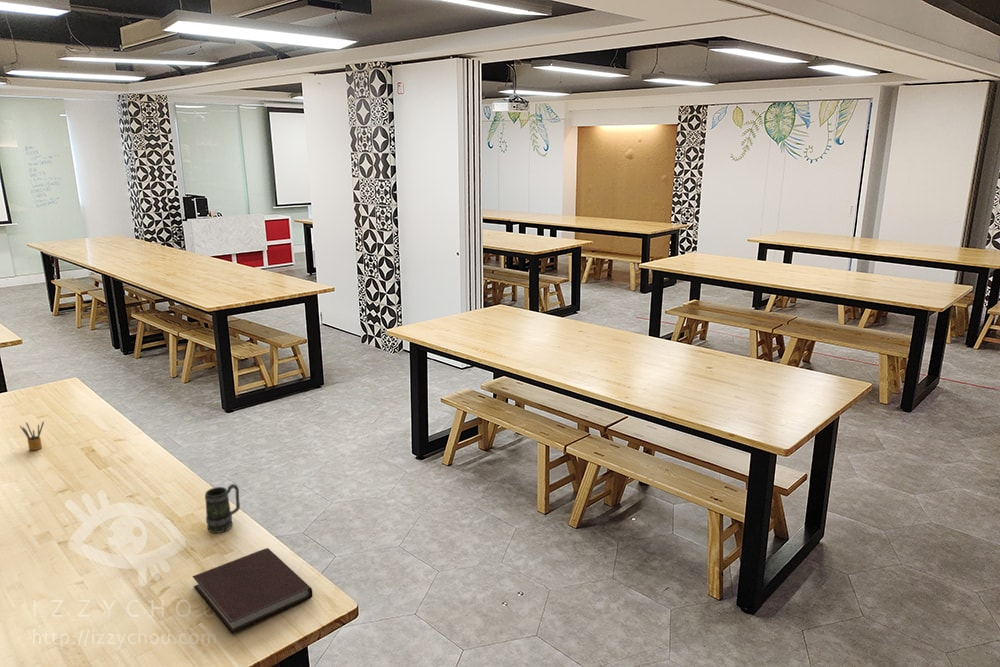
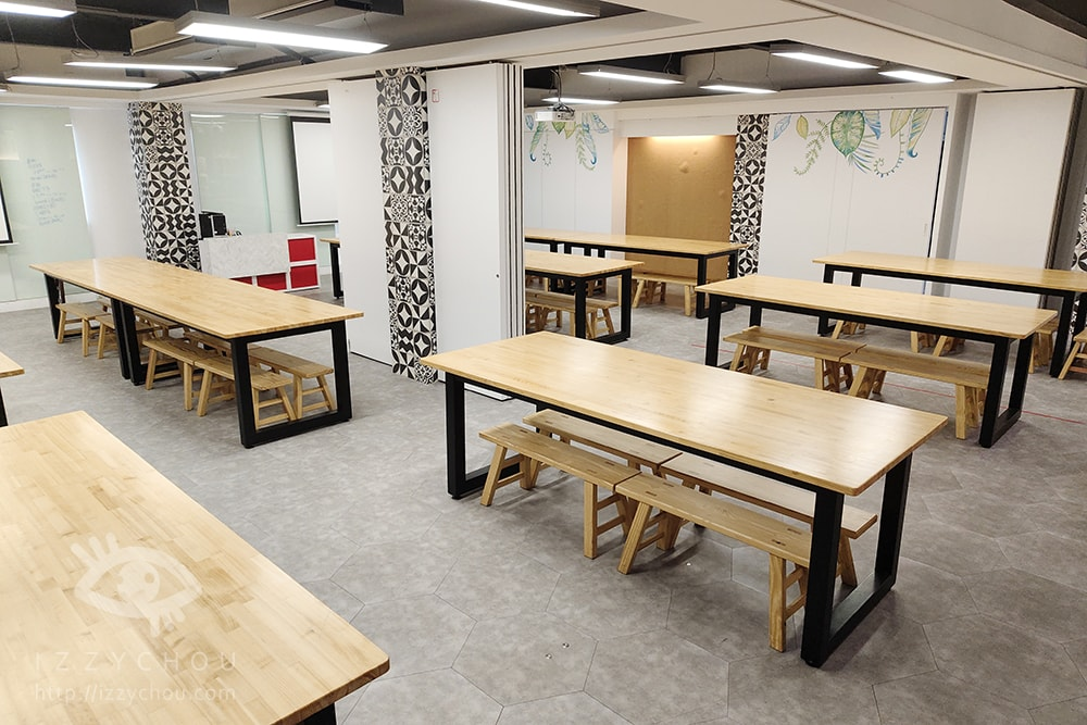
- mug (223, 507)
- notebook (251, 586)
- pencil box (34, 435)
